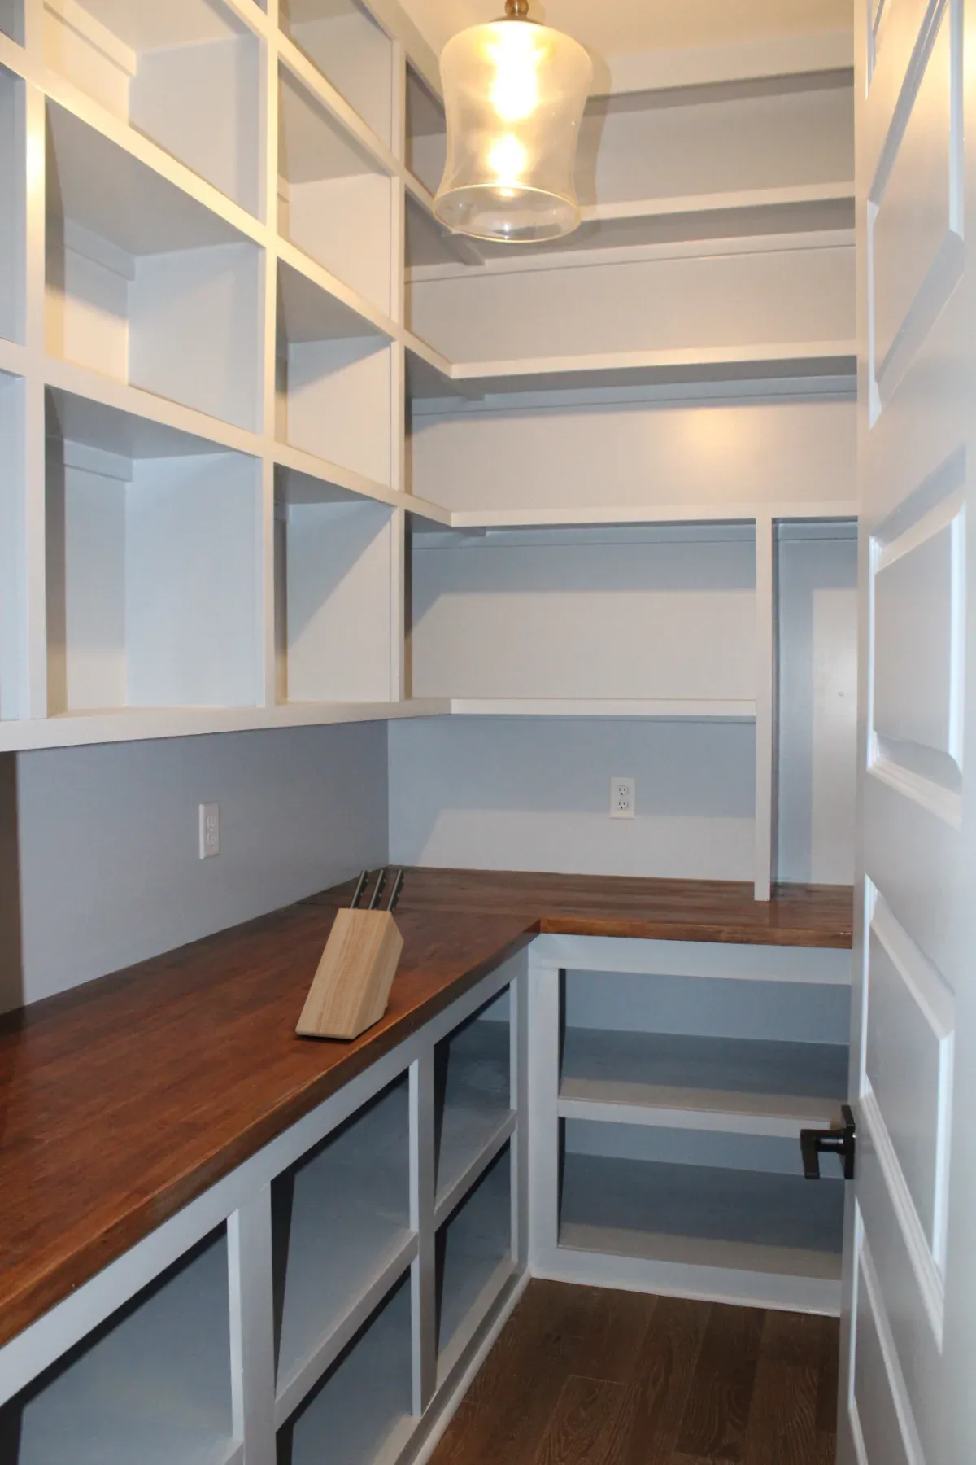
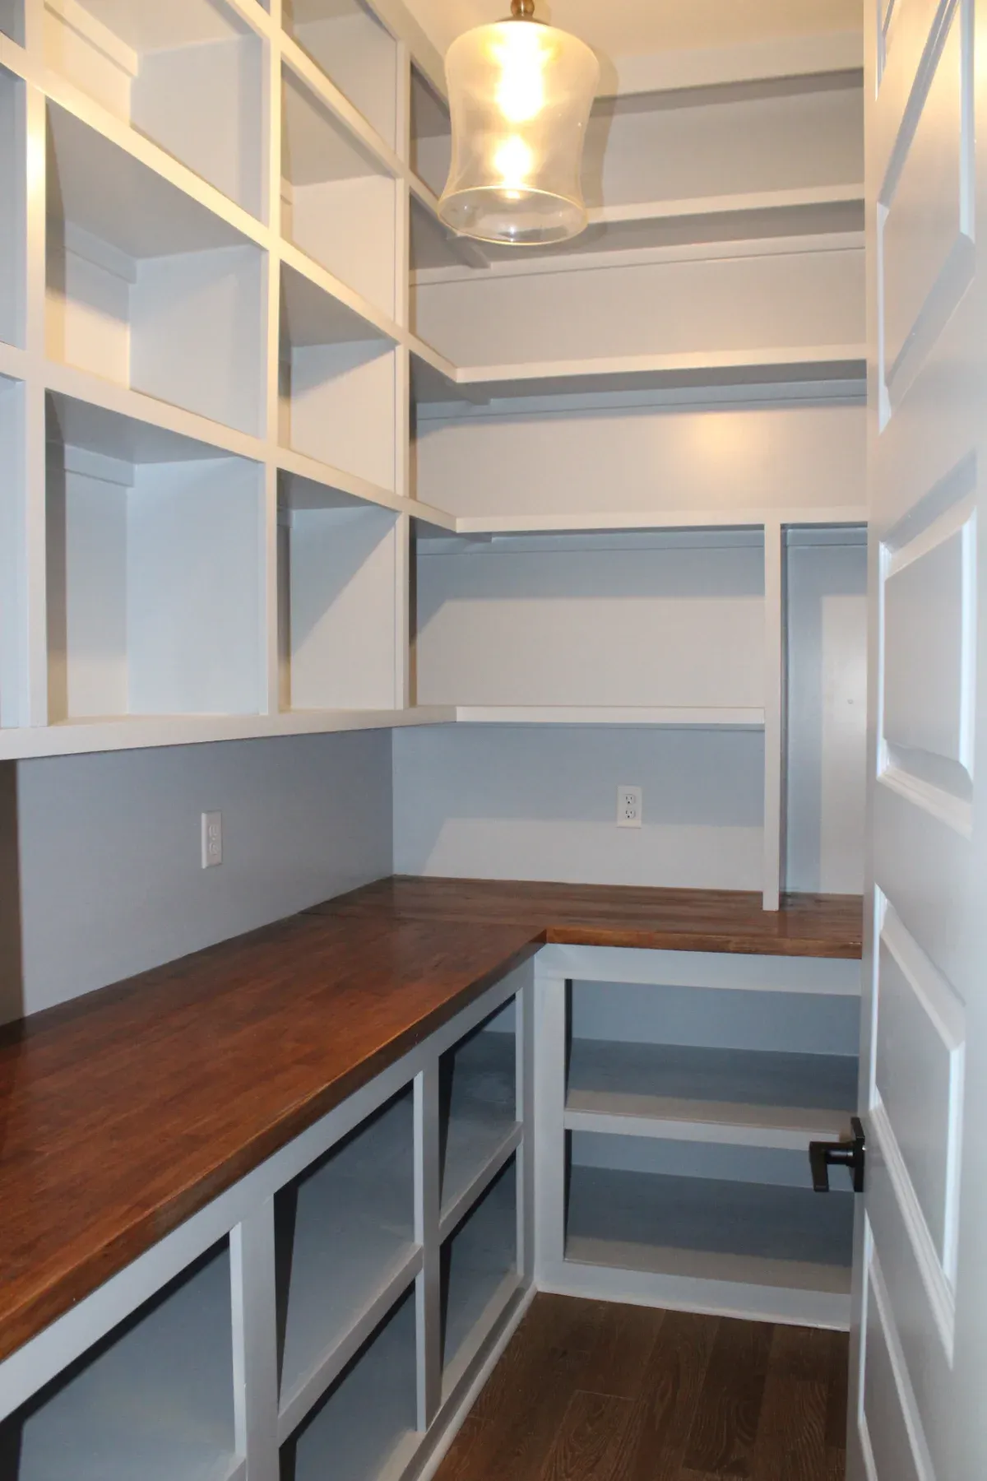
- knife block (357, 946)
